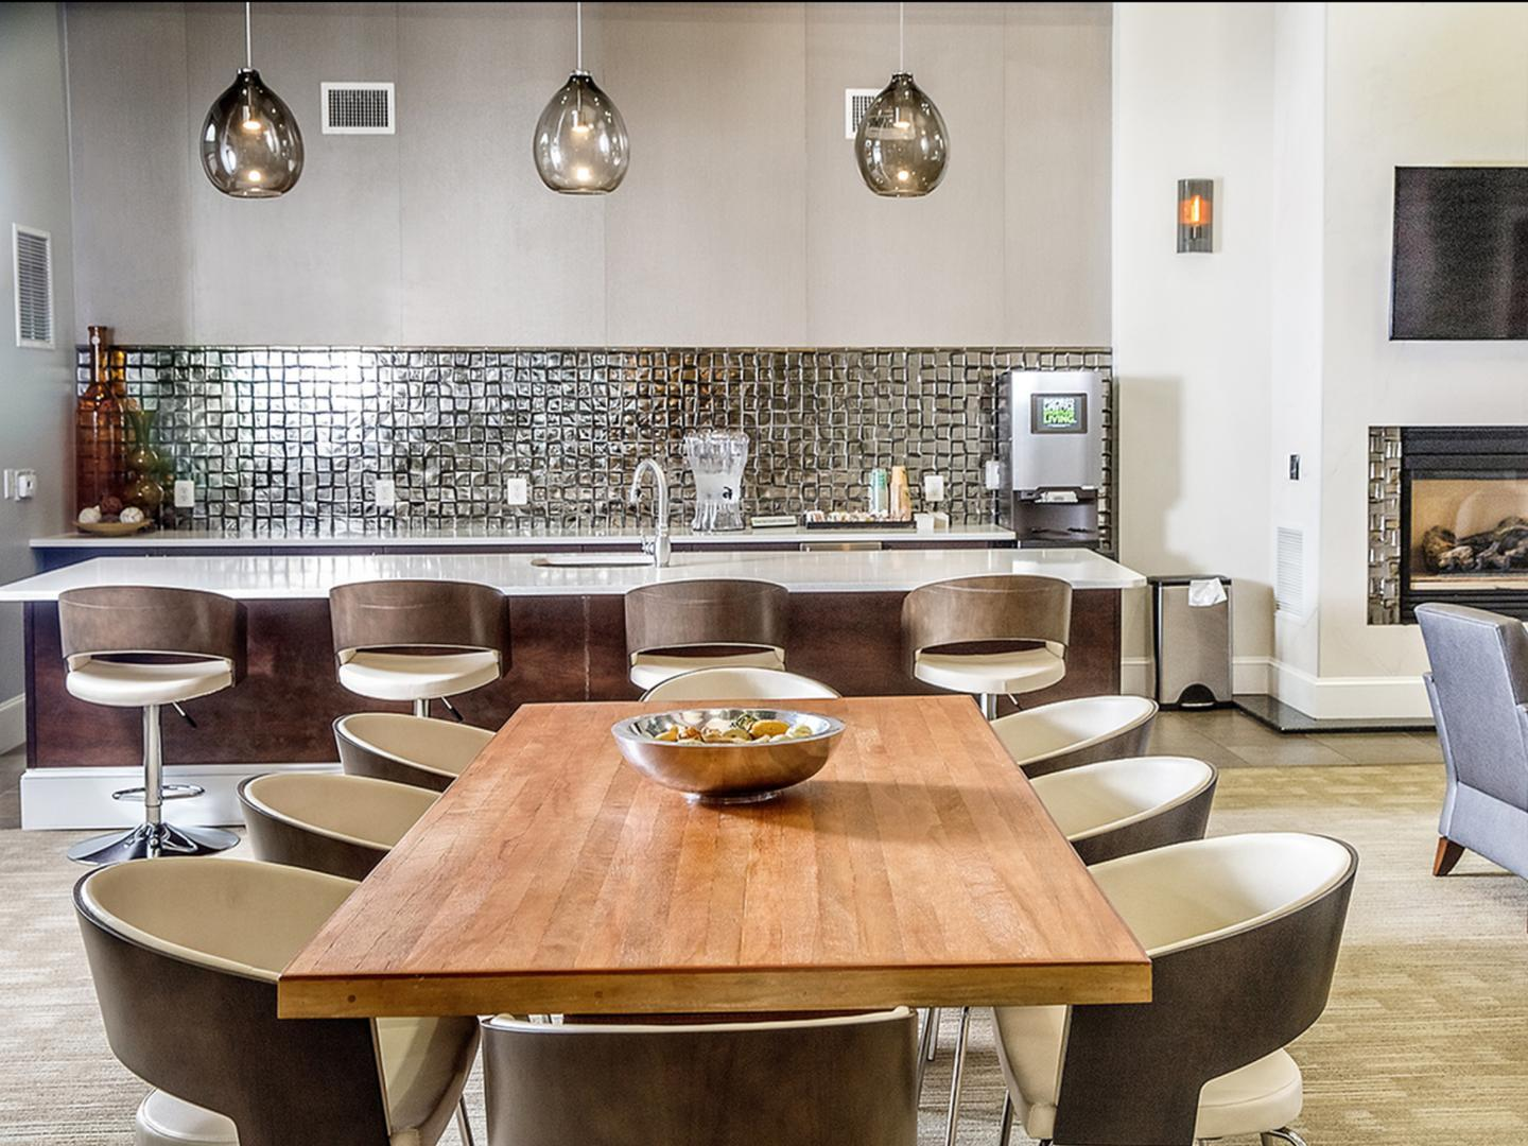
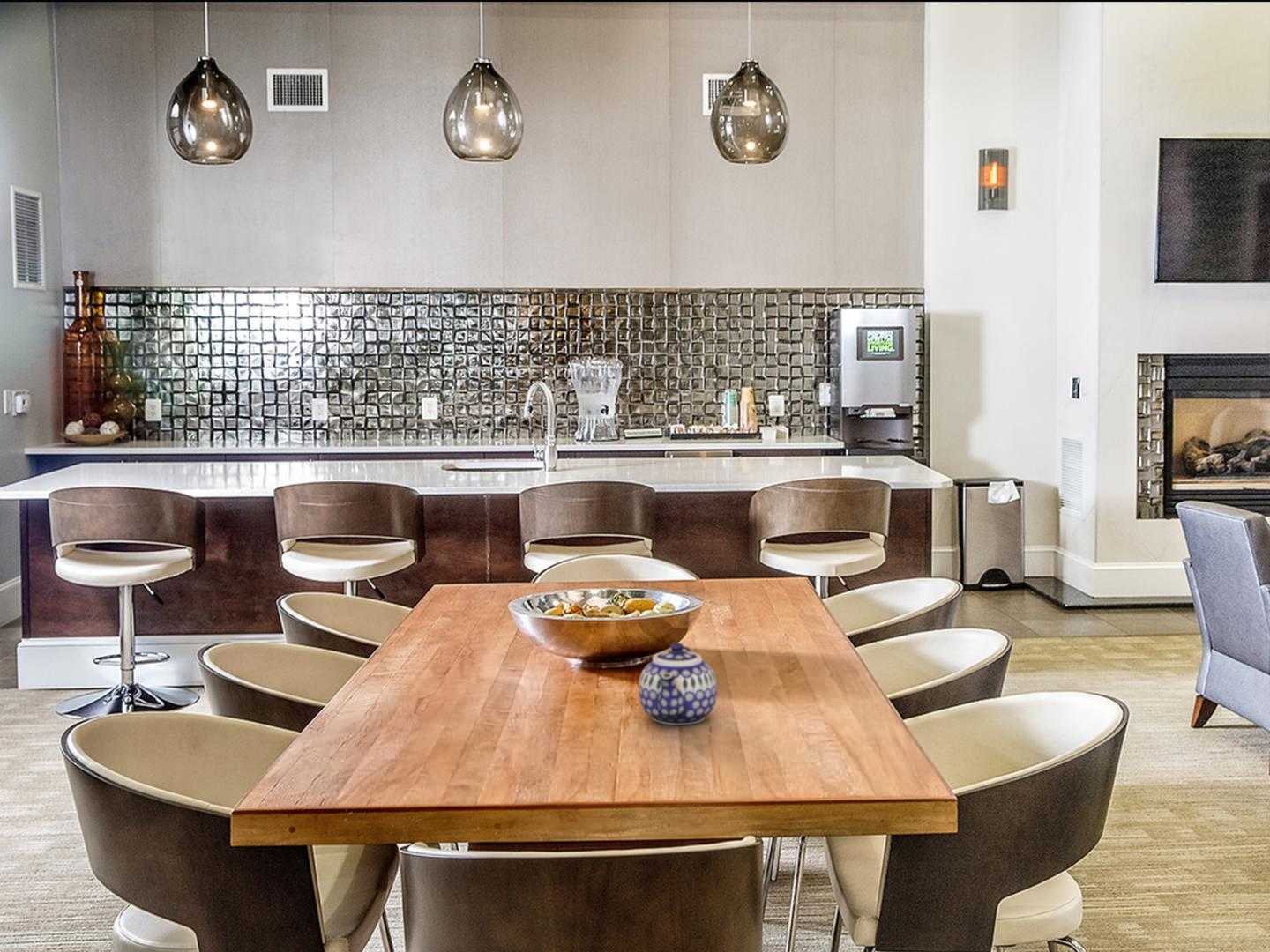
+ teapot (677, 681)
